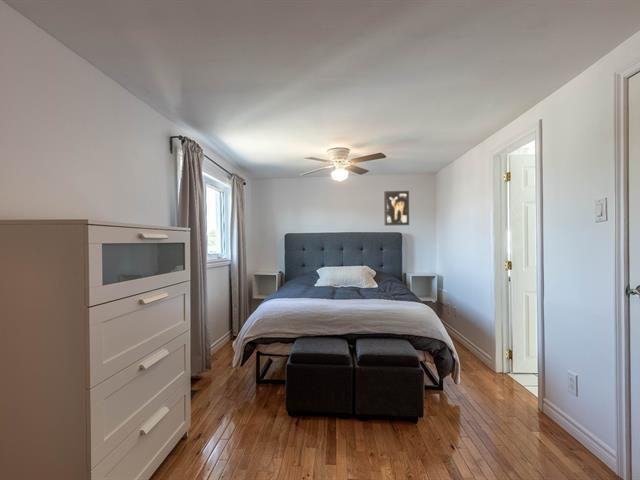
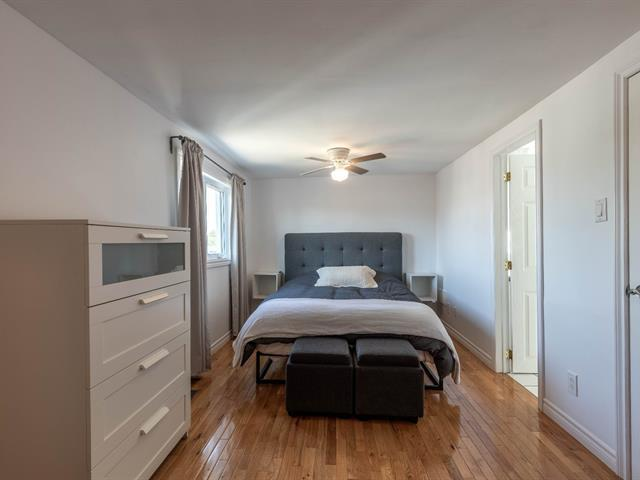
- wall art (396, 208)
